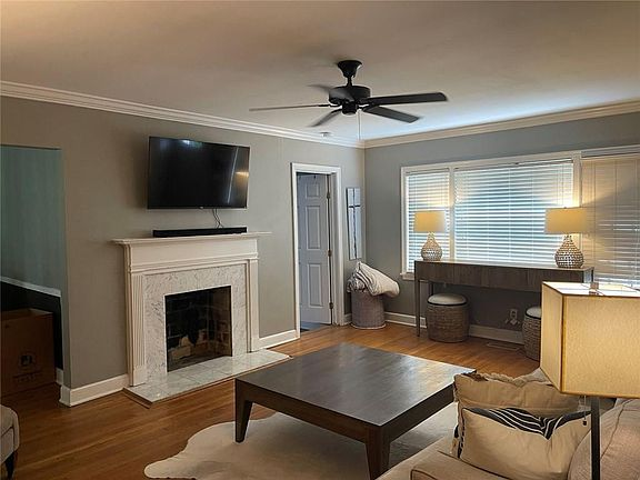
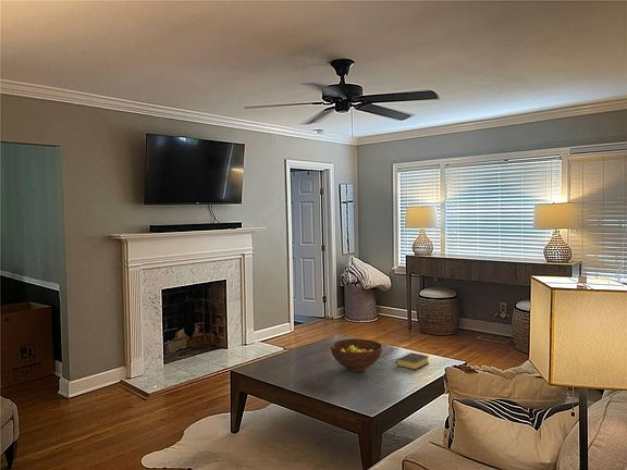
+ fruit bowl (356, 357)
+ book (411, 360)
